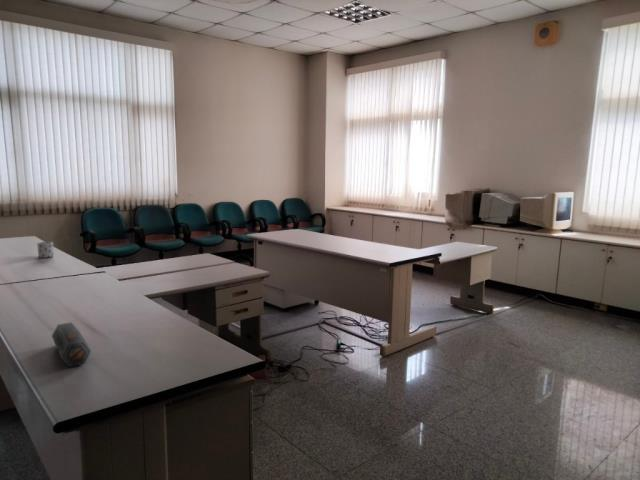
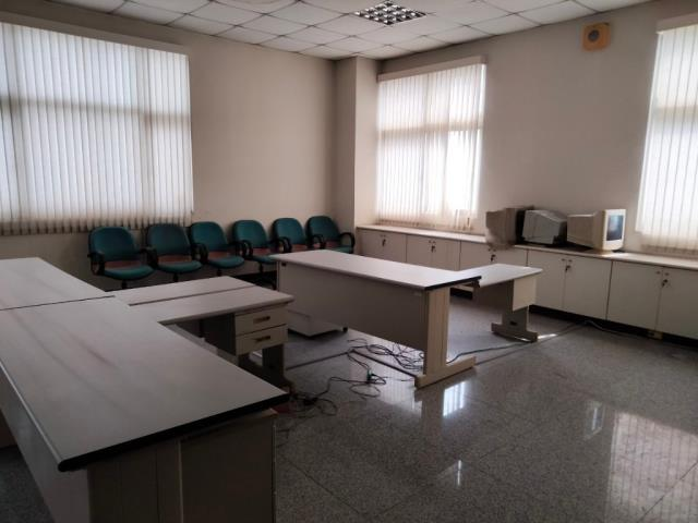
- speaker (70, 343)
- mug (44, 249)
